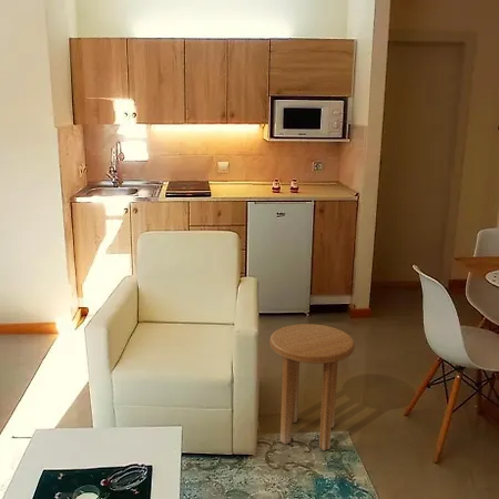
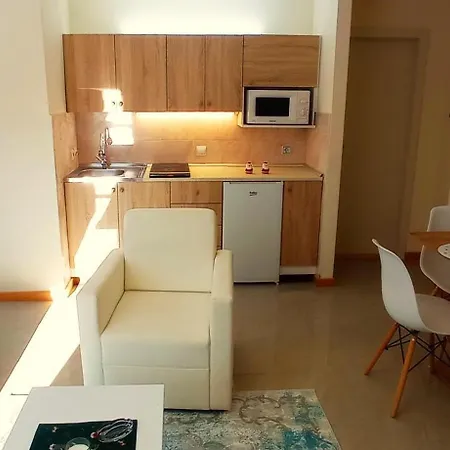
- side table (297, 387)
